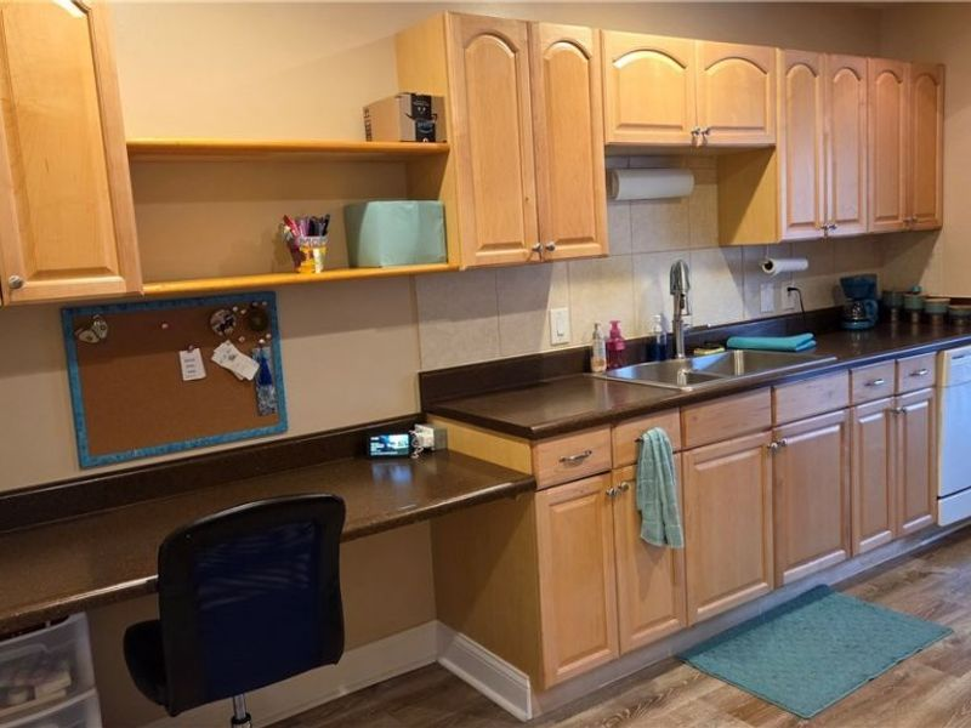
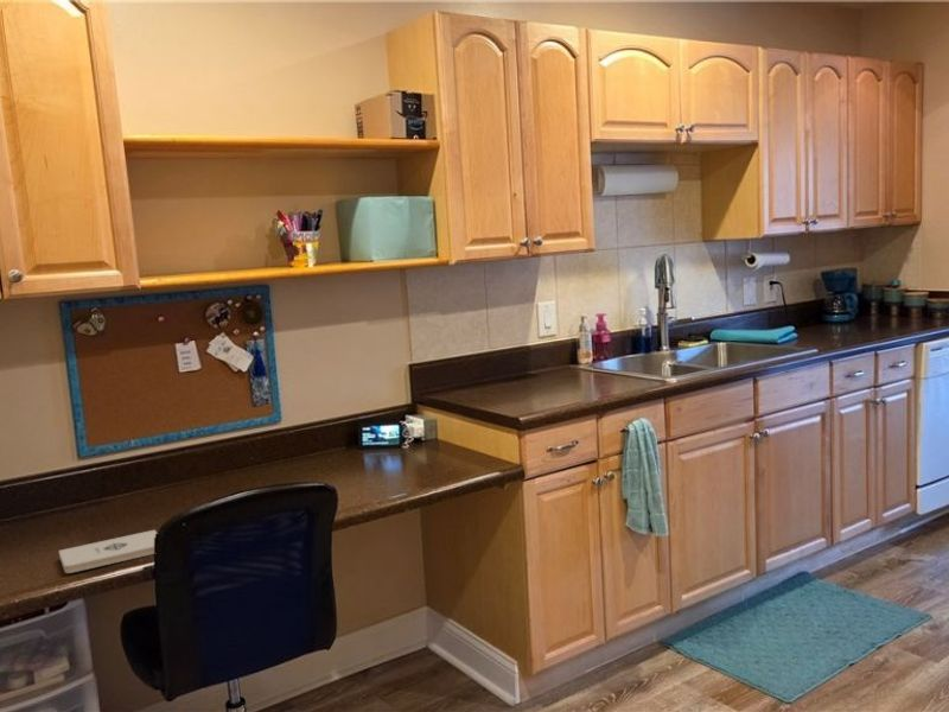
+ notepad (113, 551)
